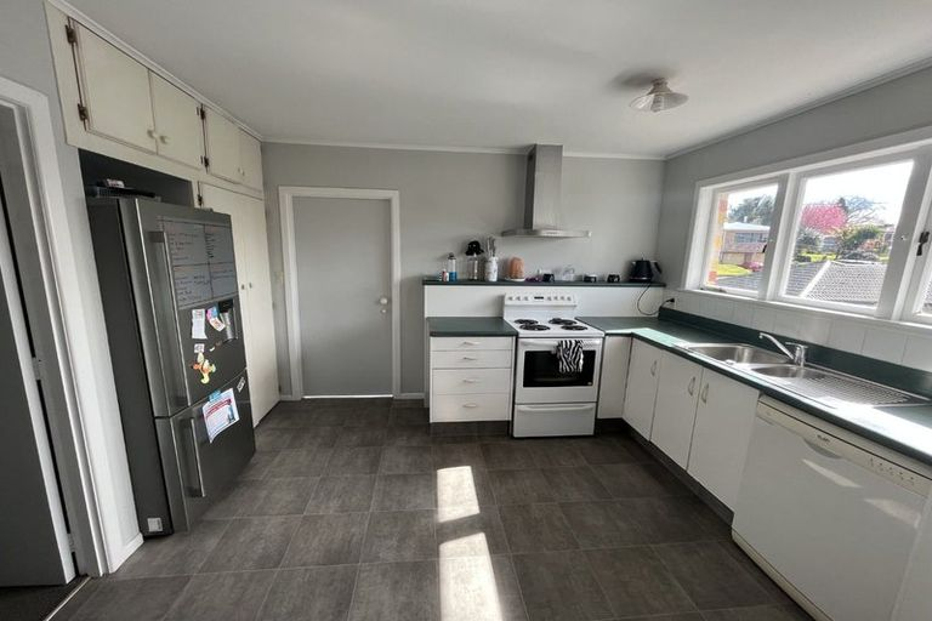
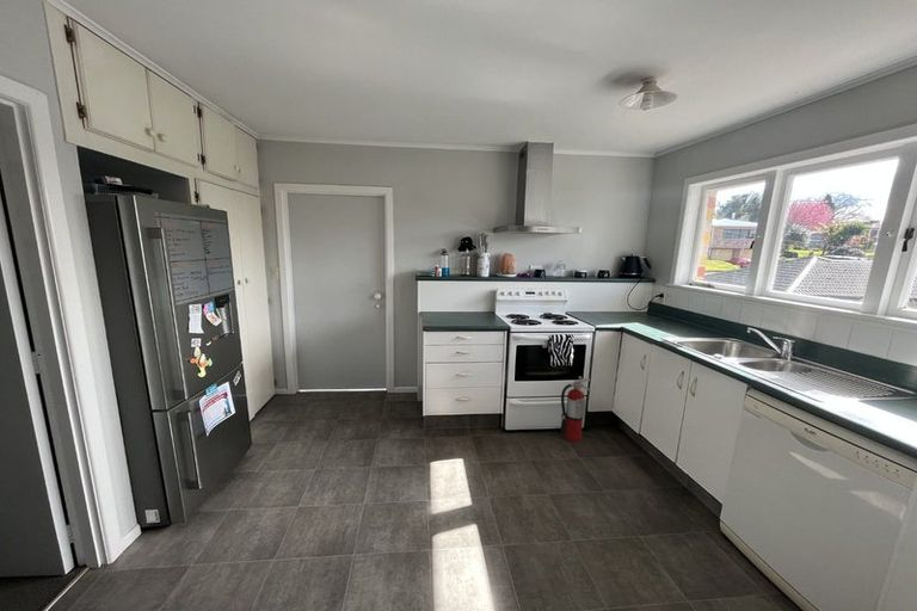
+ fire extinguisher (574, 407)
